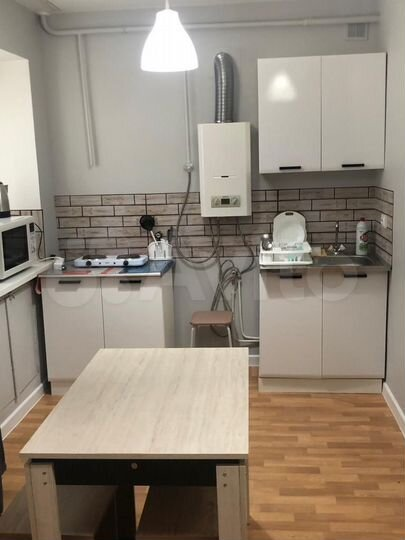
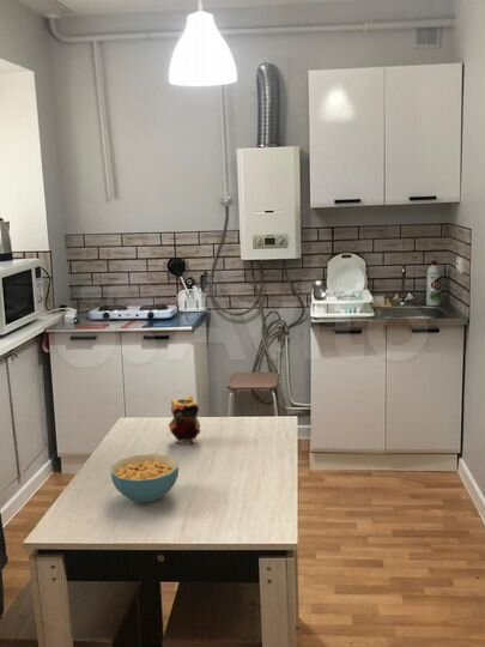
+ teapot (183, 418)
+ cereal bowl (145, 482)
